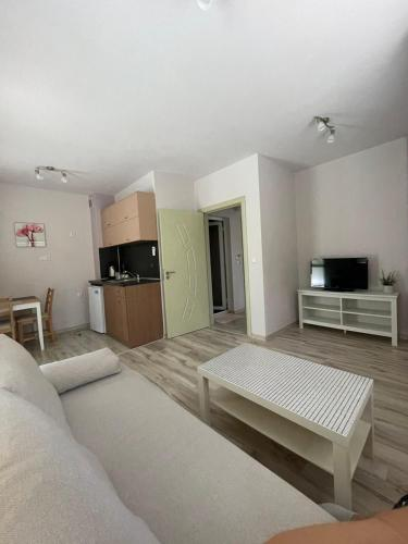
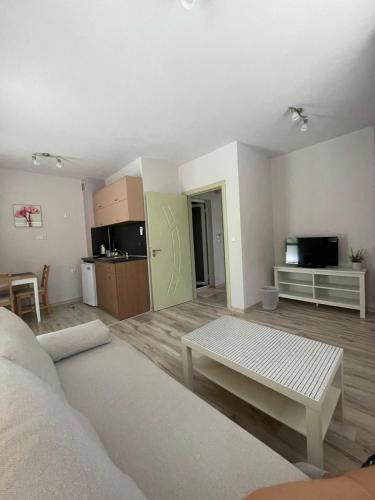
+ wastebasket (269, 297)
